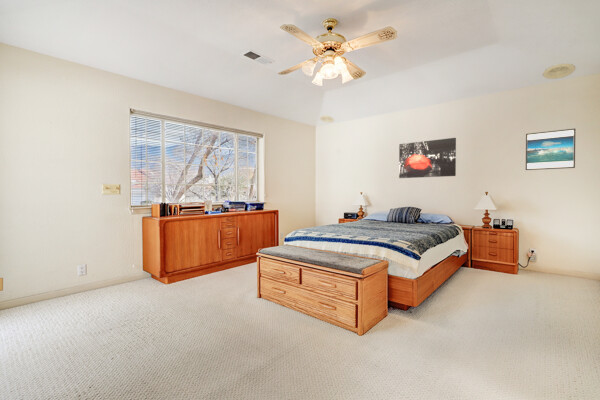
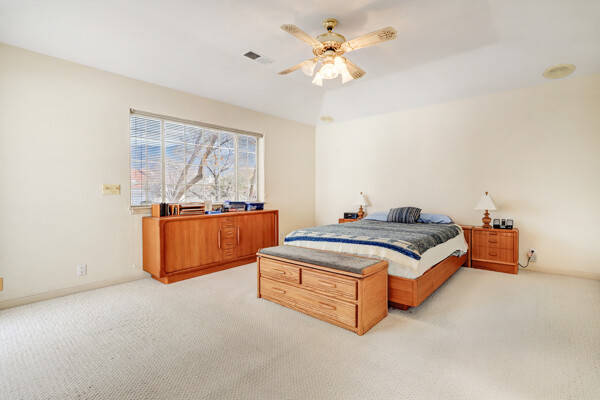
- wall art (425, 159)
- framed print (549, 150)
